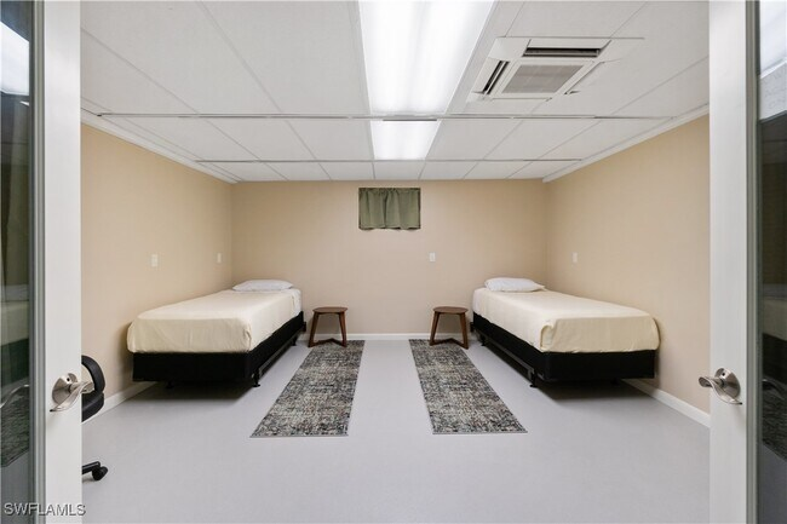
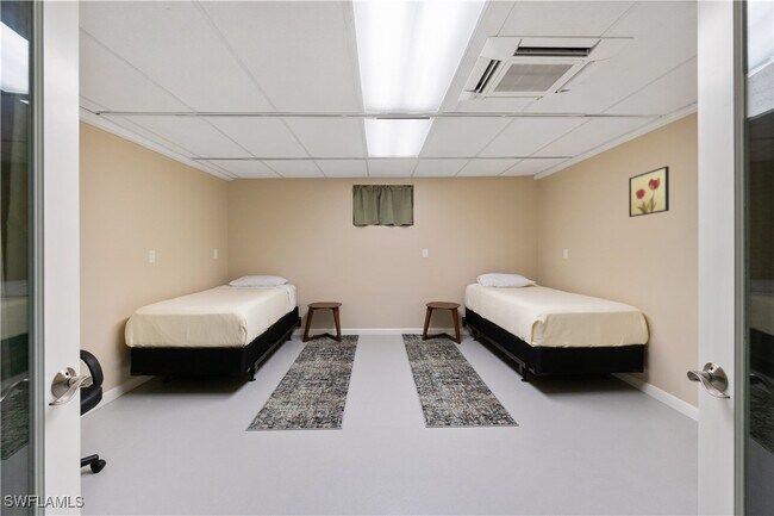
+ wall art (648, 193)
